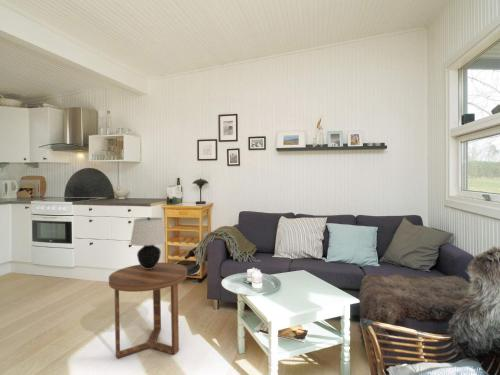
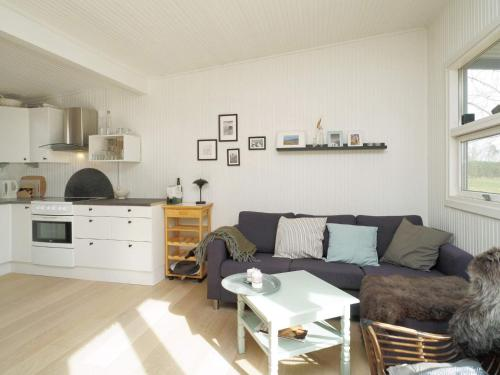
- side table (153, 308)
- table lamp (148, 242)
